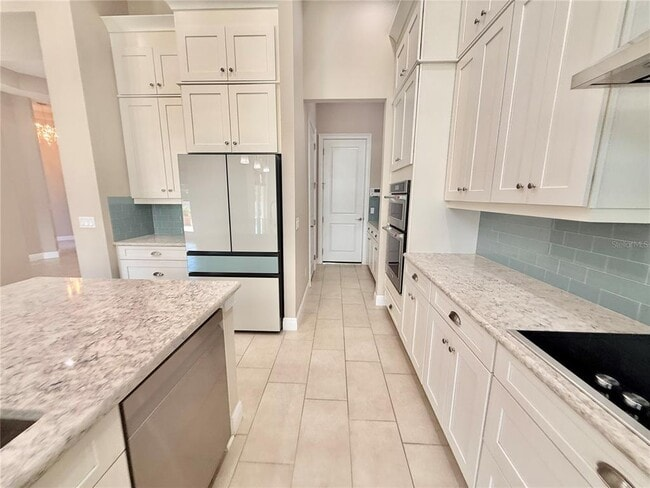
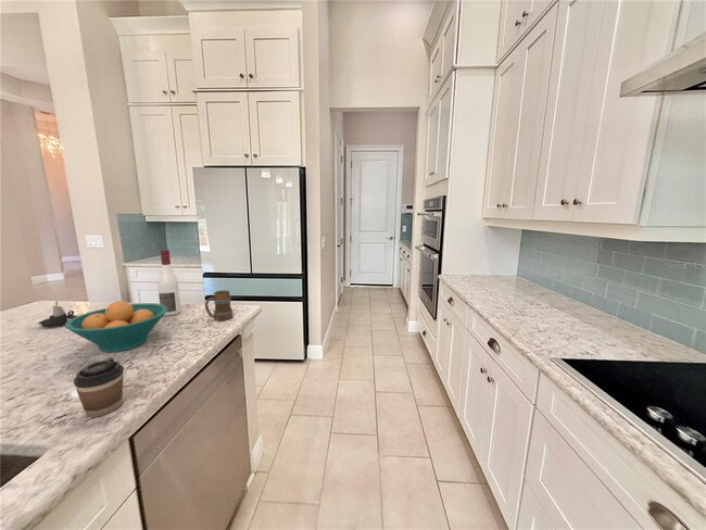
+ alcohol (167, 281)
+ fruit bowl (121, 323)
+ mug (218, 305)
+ candle (59, 311)
+ coffee cup (101, 386)
